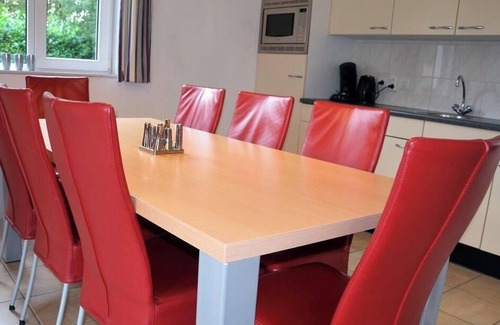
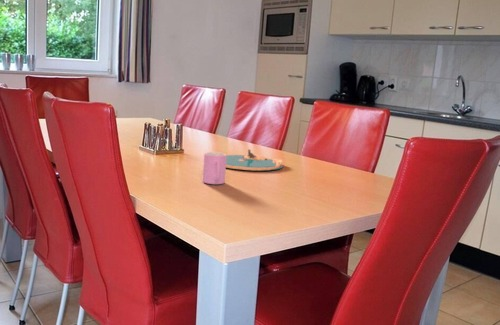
+ plate (246, 157)
+ cup (215, 169)
